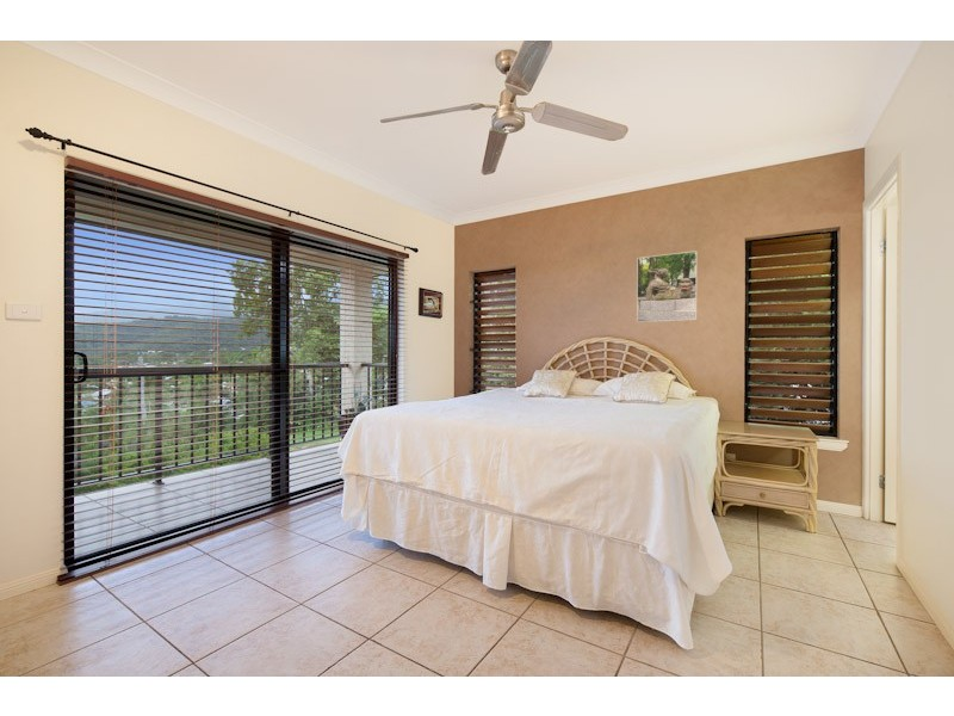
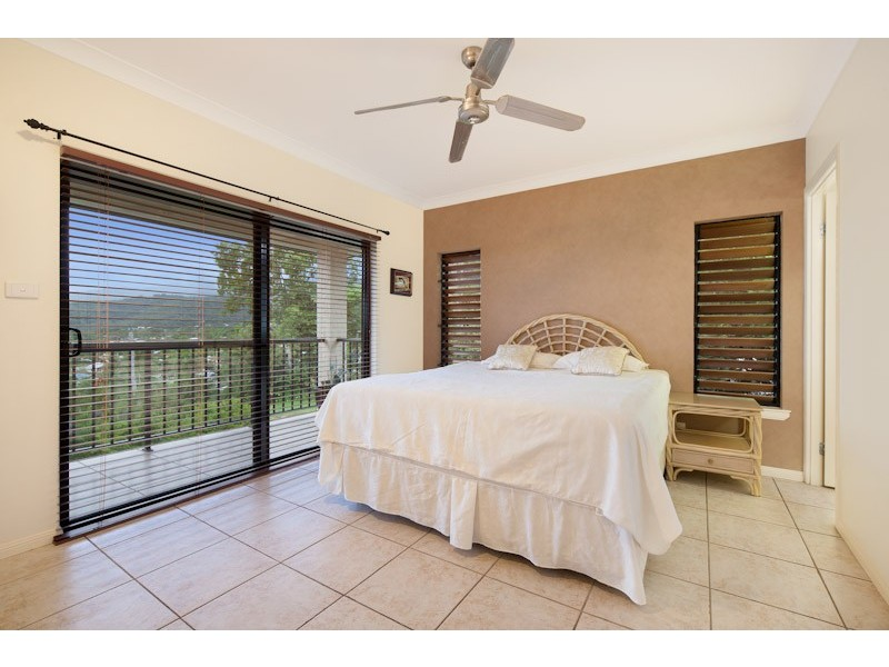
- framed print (665, 288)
